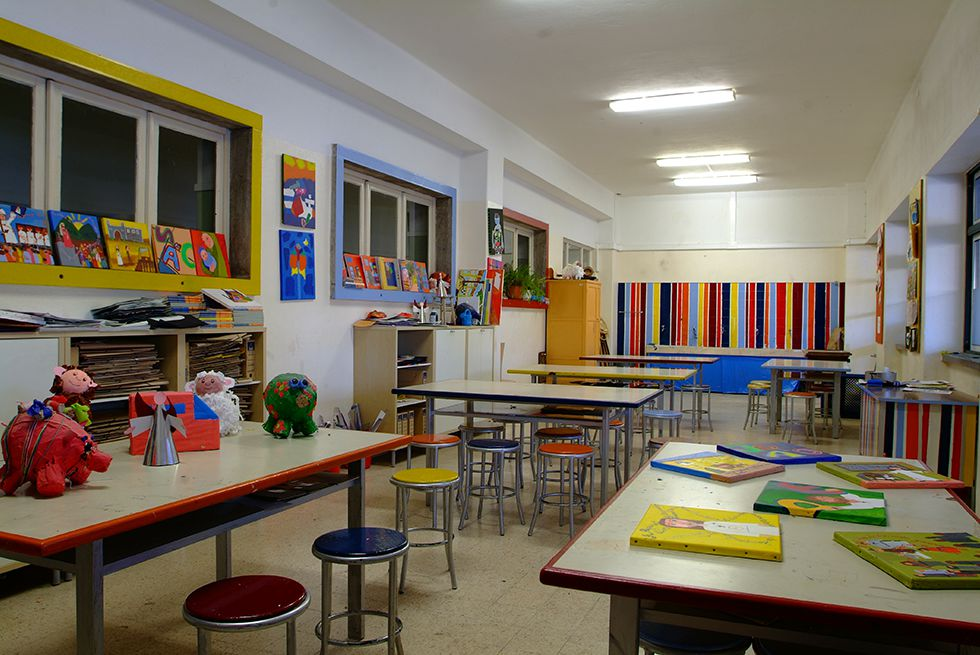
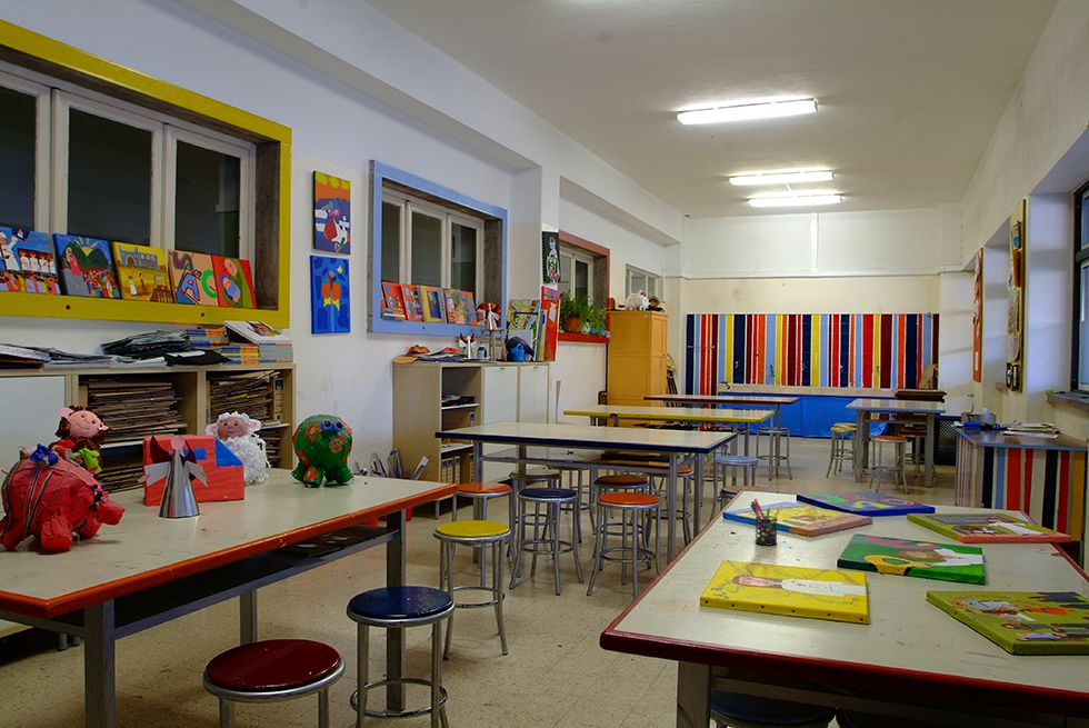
+ pen holder (765, 521)
